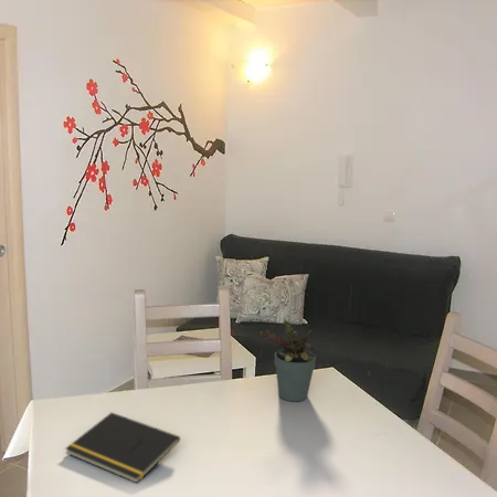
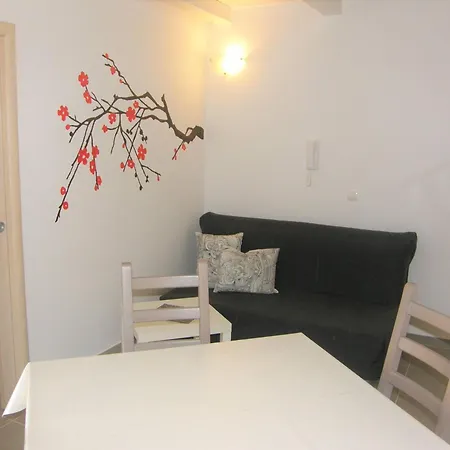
- notepad (123, 444)
- potted plant (287, 356)
